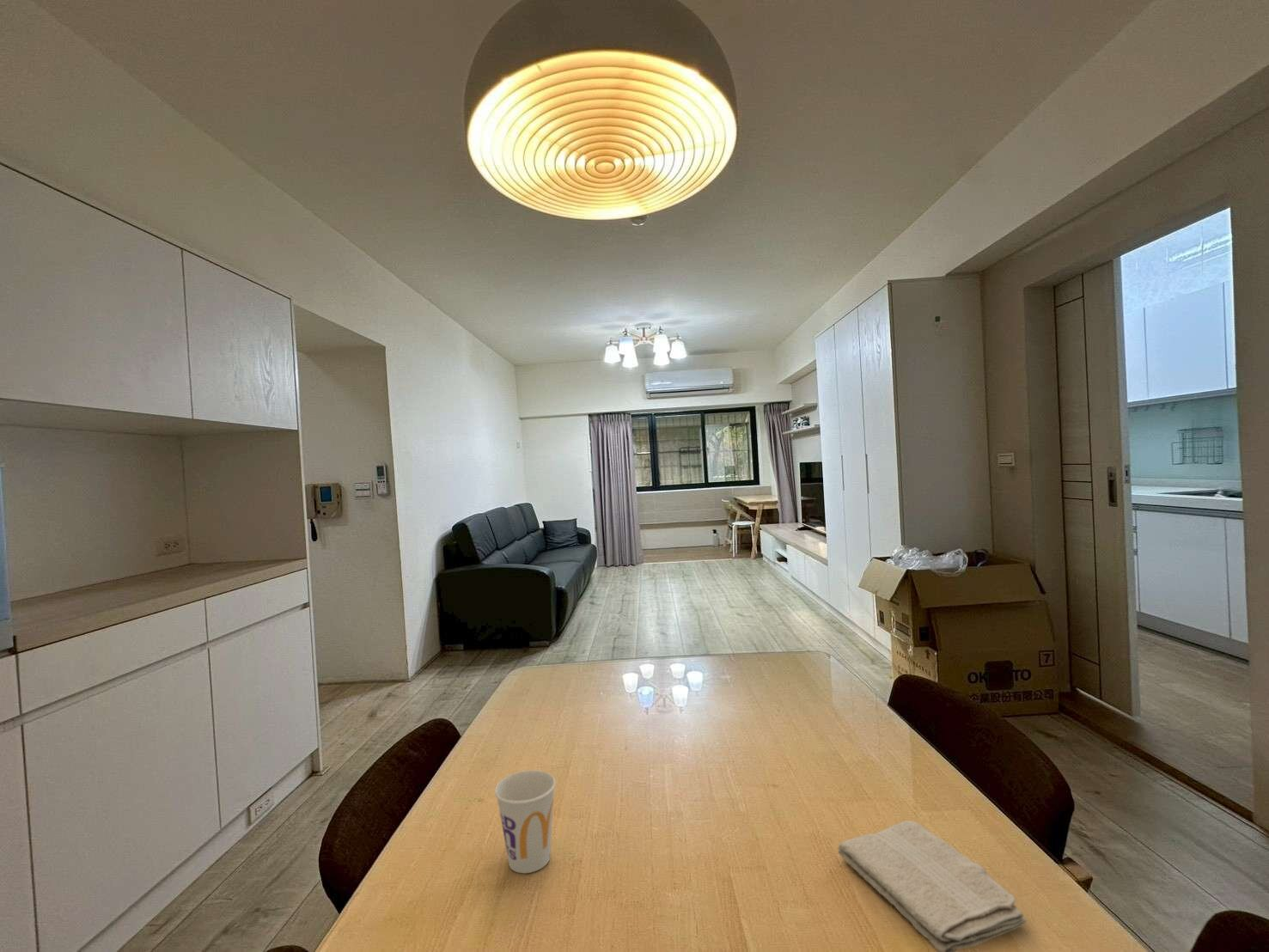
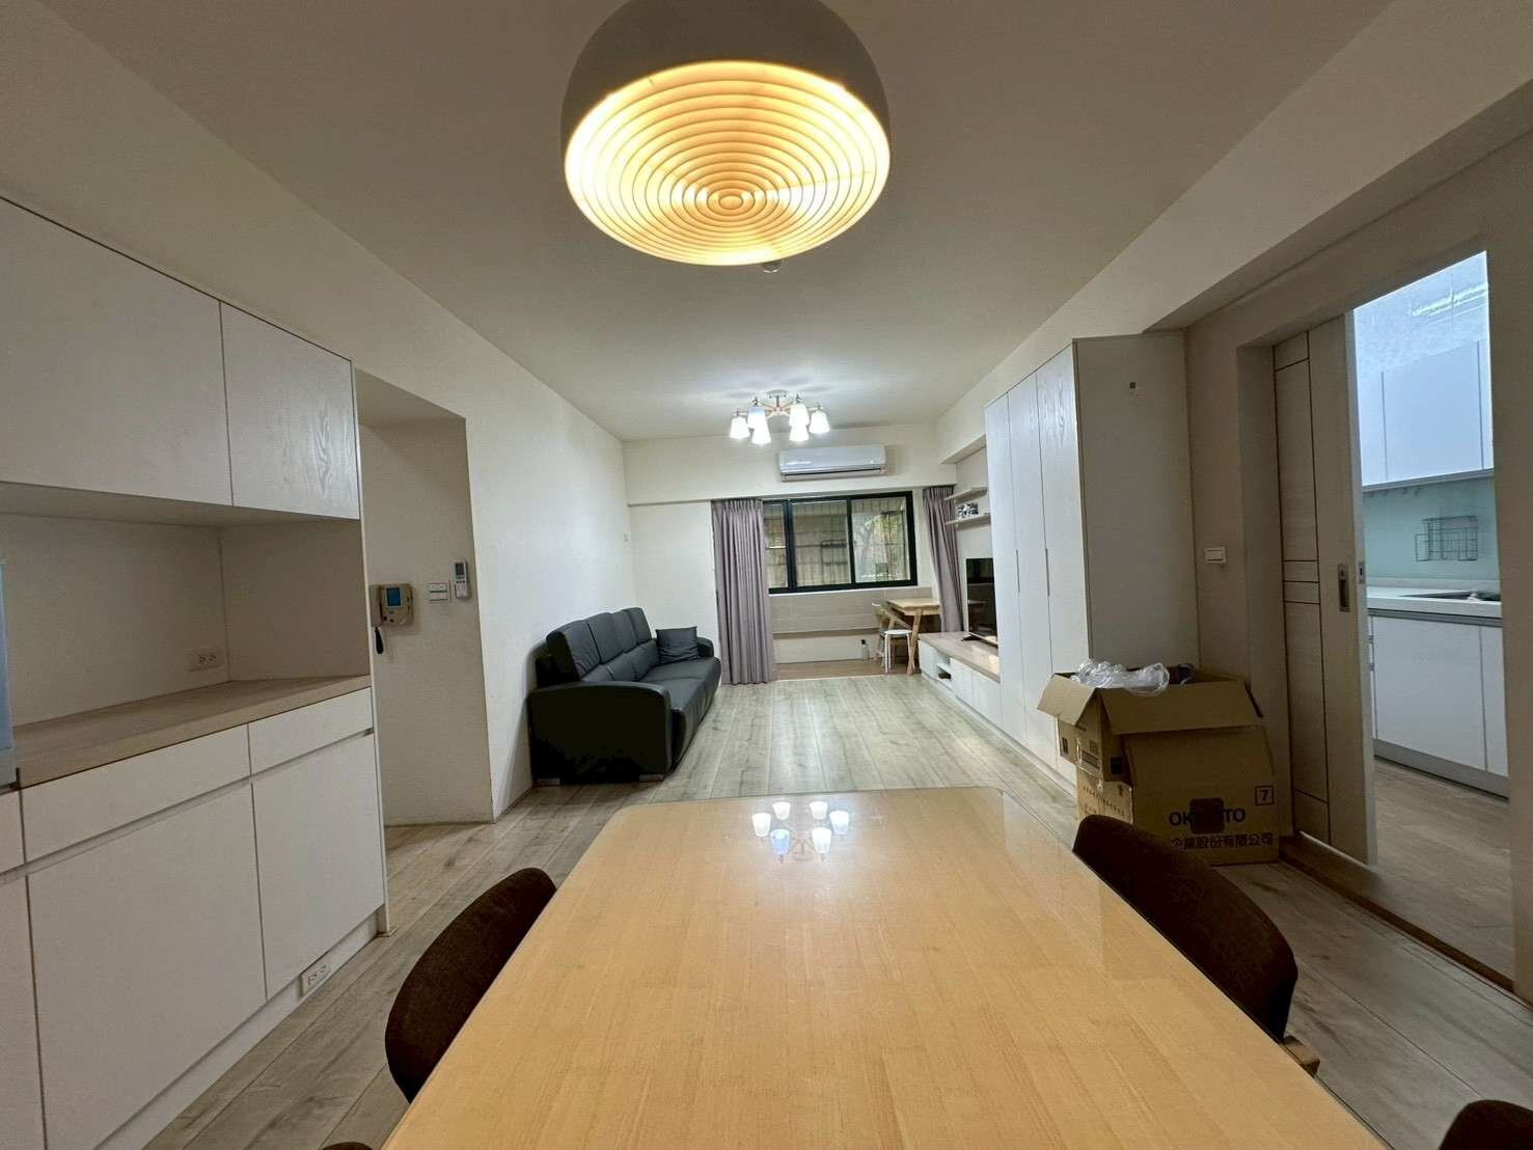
- cup (527, 821)
- washcloth (924, 876)
